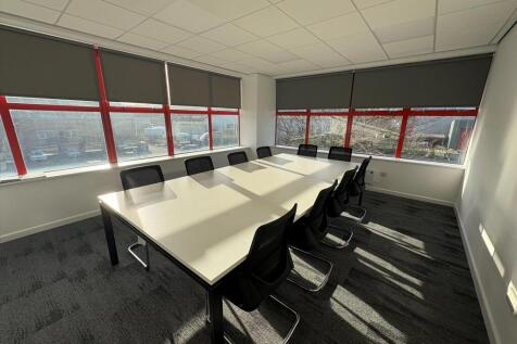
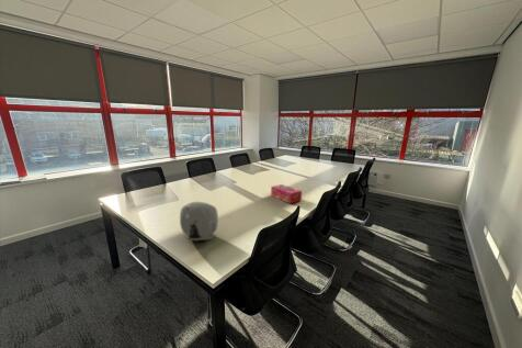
+ tissue box (285, 193)
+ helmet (198, 220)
